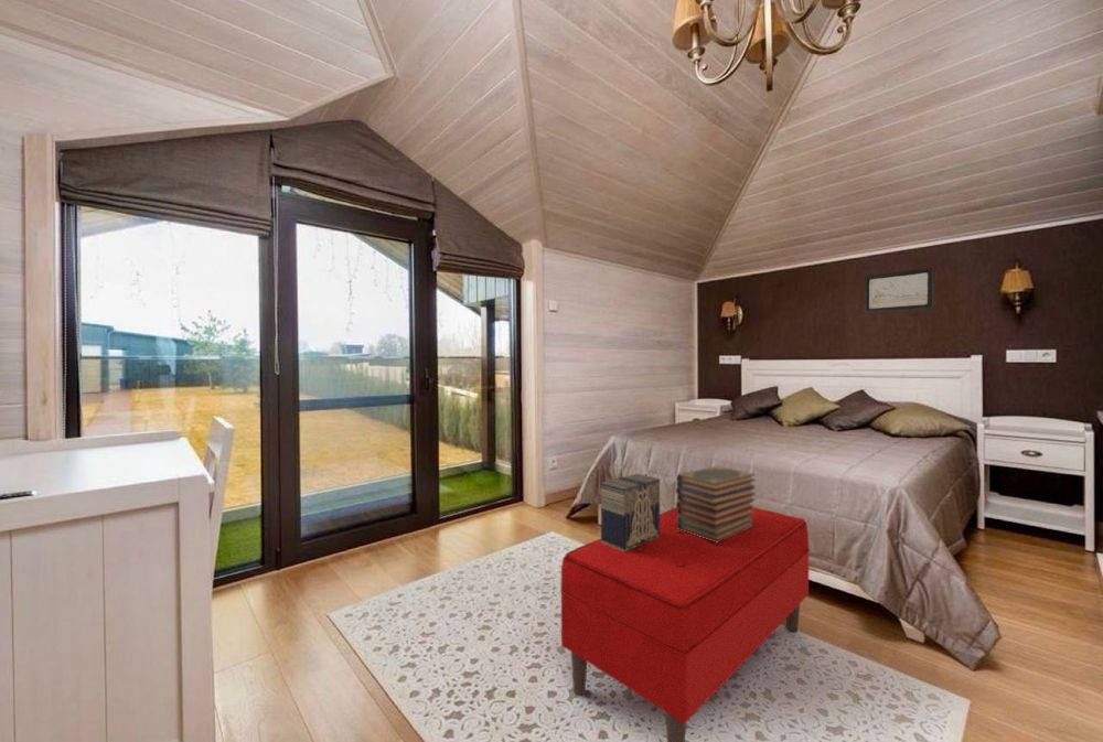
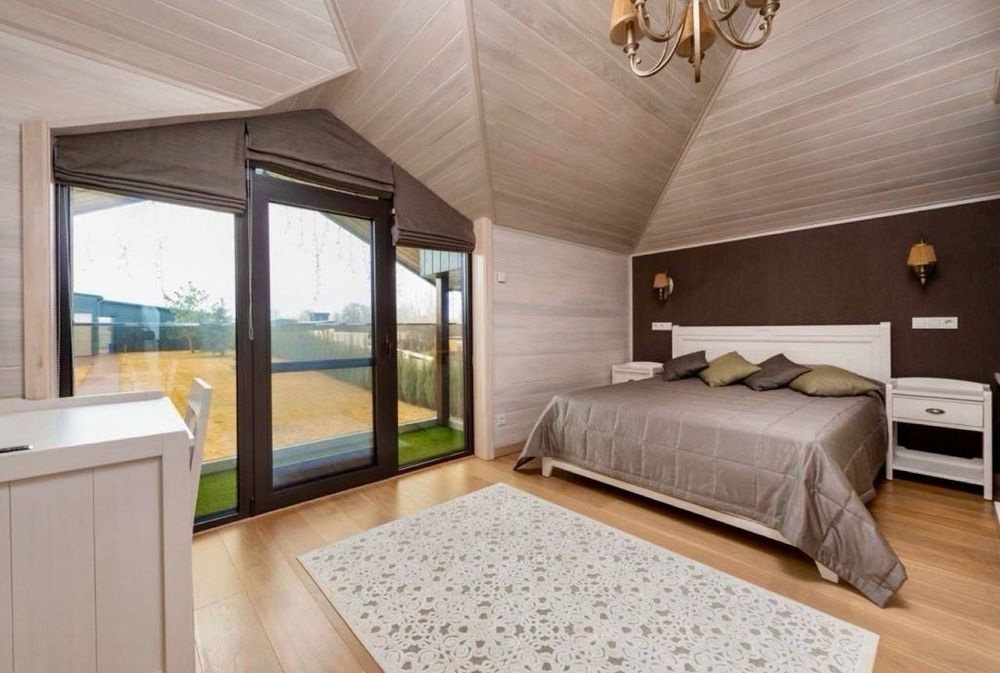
- book stack (715, 501)
- bench (696, 595)
- decorative box (630, 509)
- wall art (897, 291)
